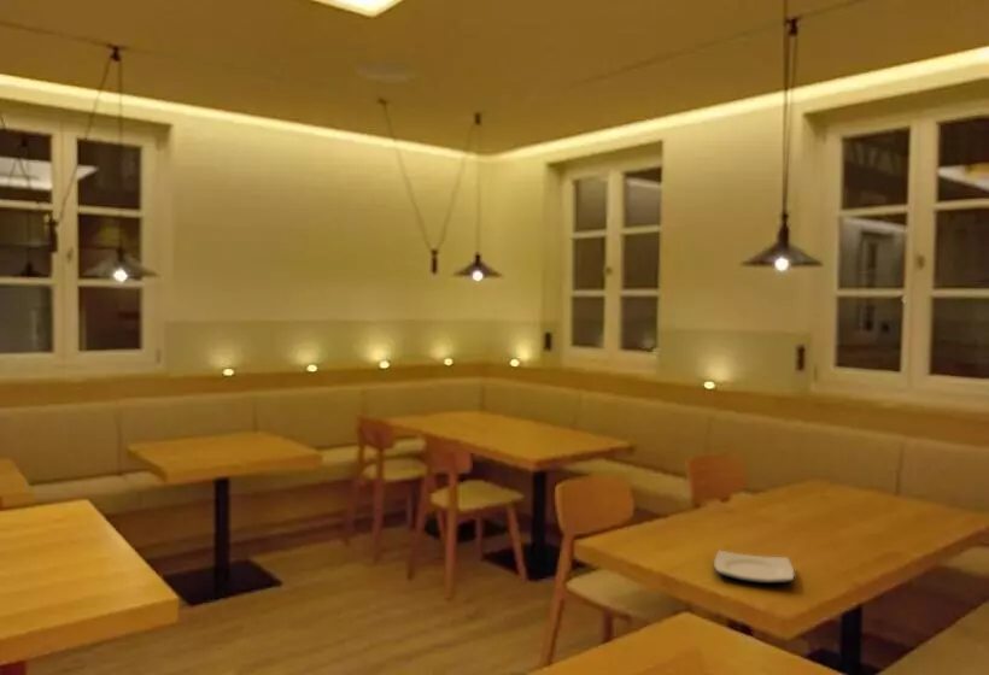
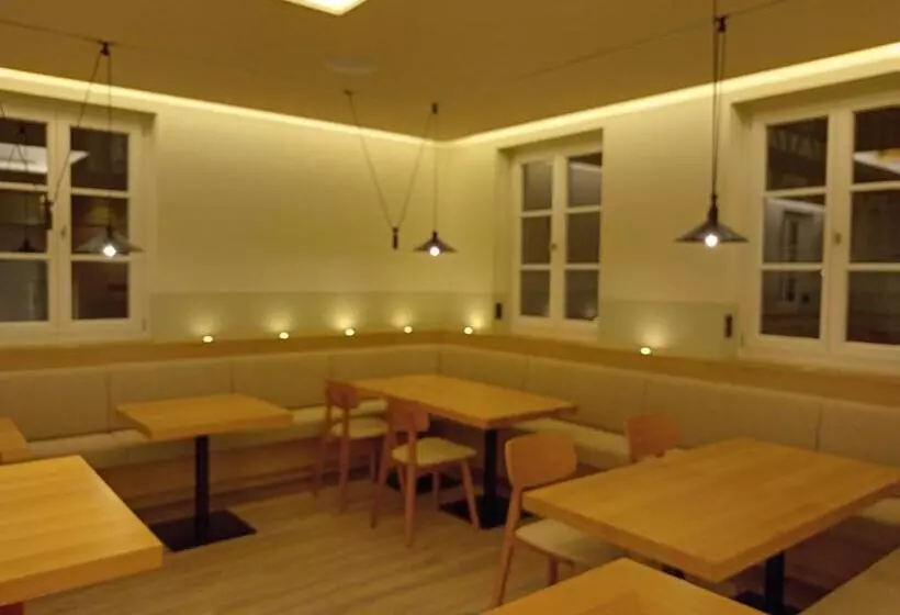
- plate (753, 568)
